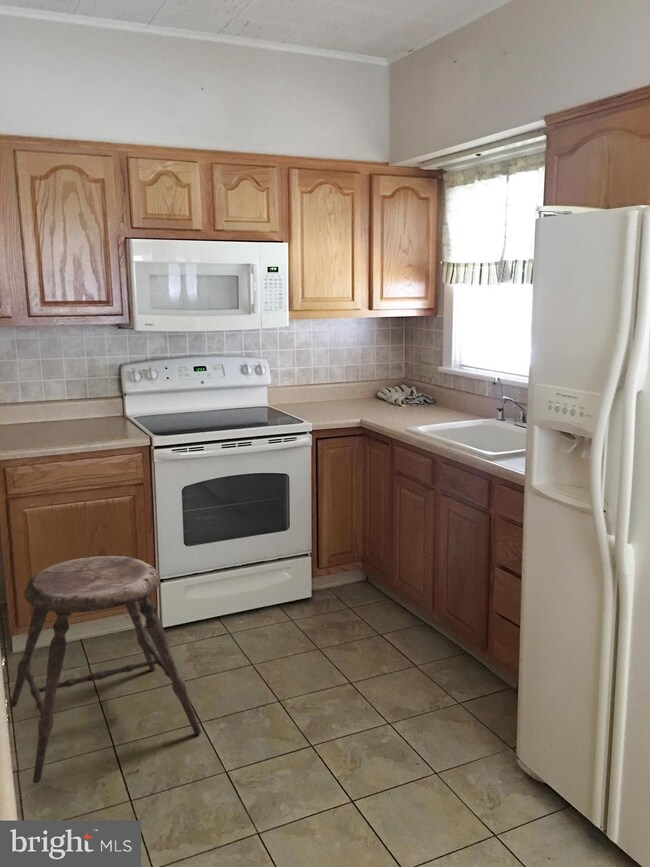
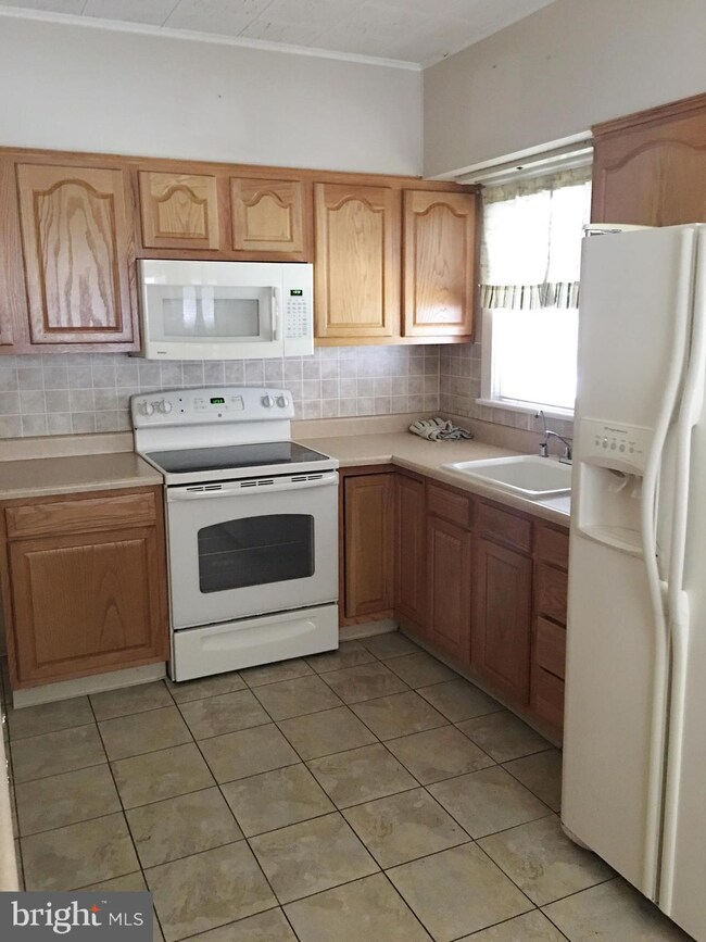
- stool (99, 671)
